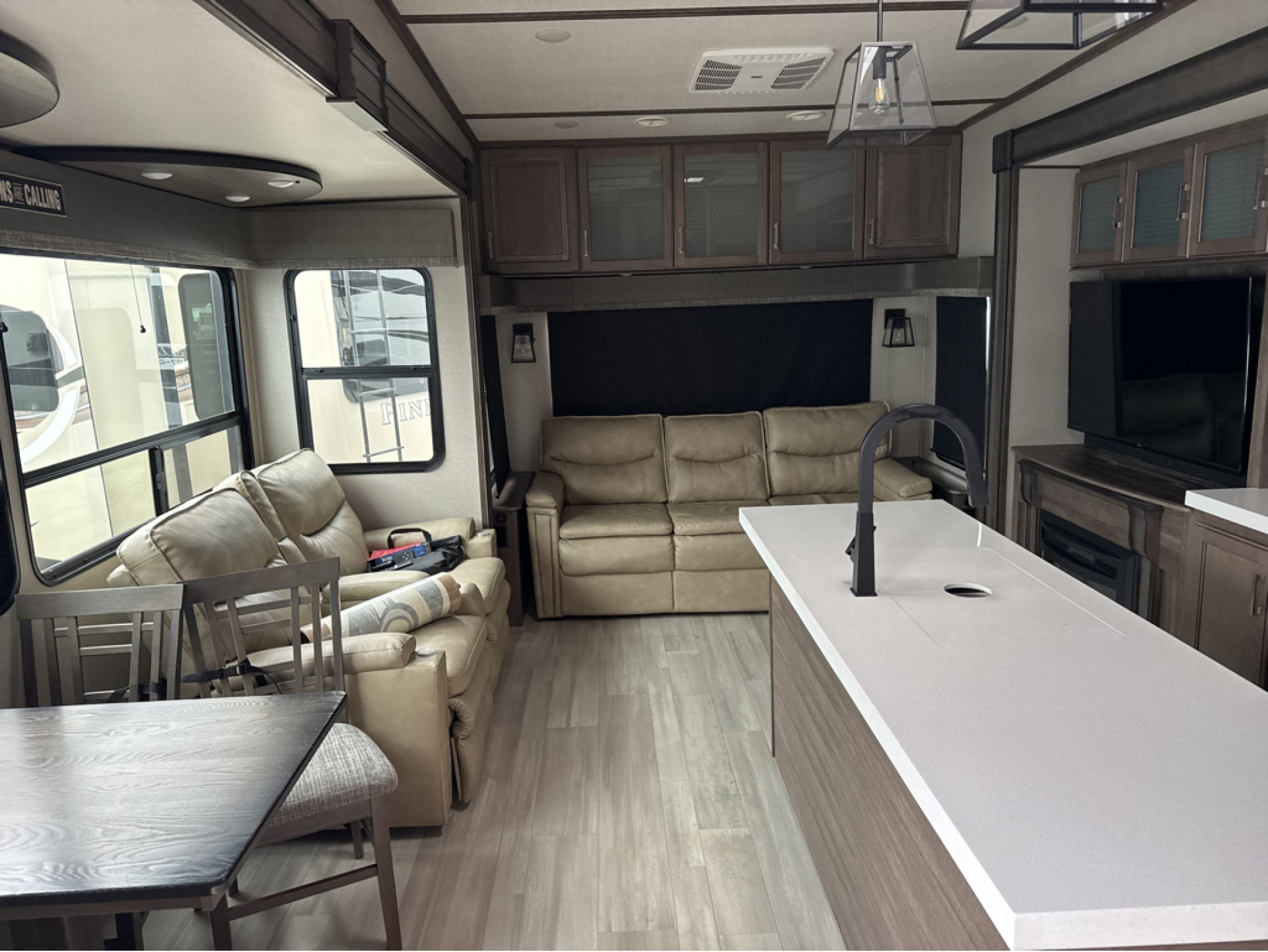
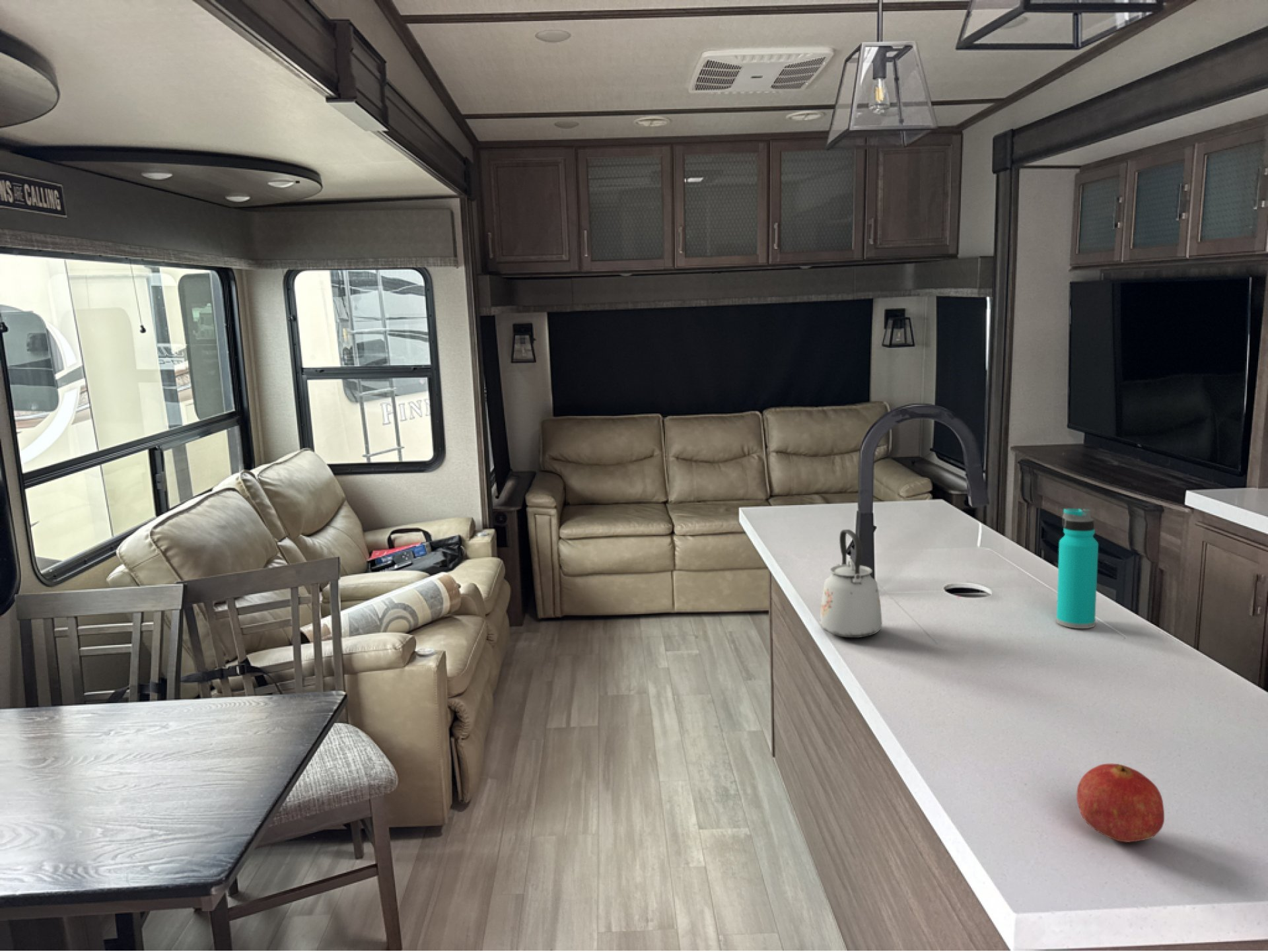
+ water bottle (1077, 566)
+ kettle (847, 579)
+ fruit (1120, 800)
